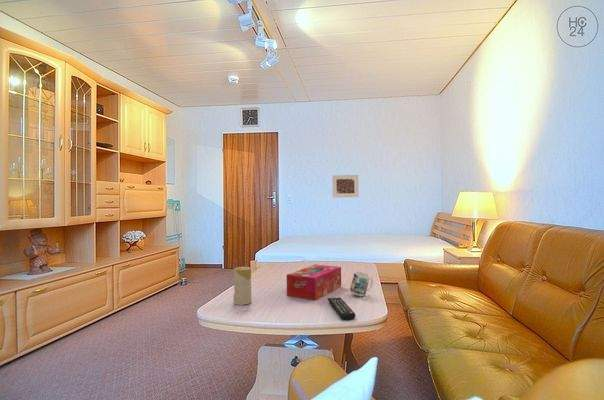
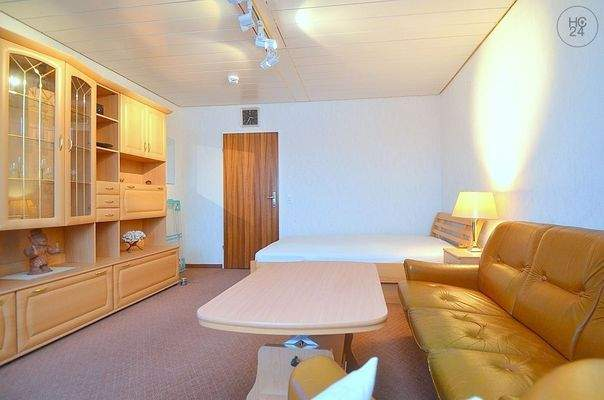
- candle (242, 285)
- remote control (340, 307)
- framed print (345, 186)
- tissue box (315, 280)
- mug (361, 282)
